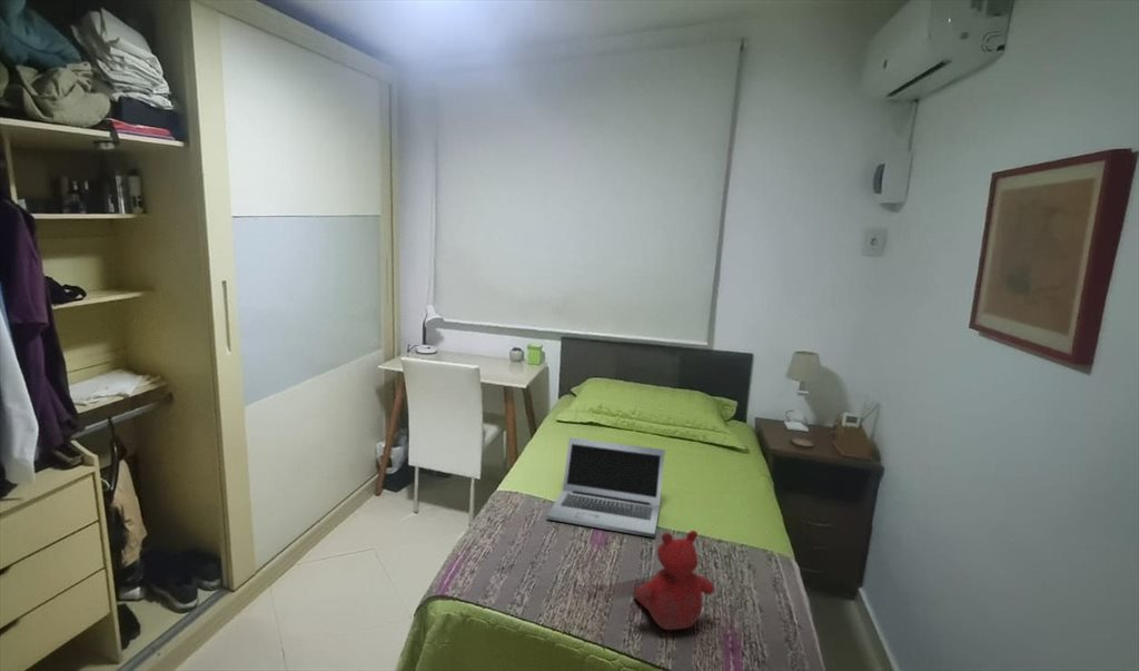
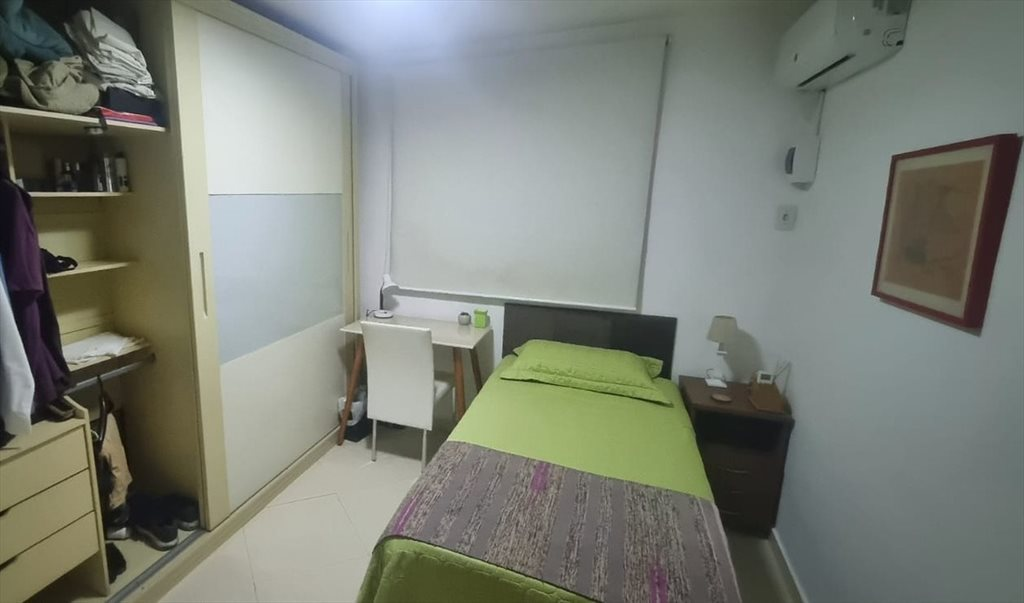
- stuffed bear (670, 570)
- laptop (607, 483)
